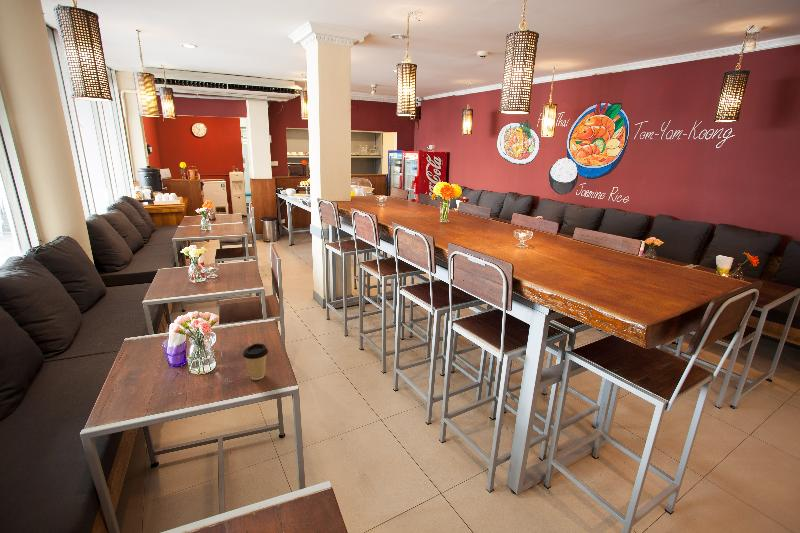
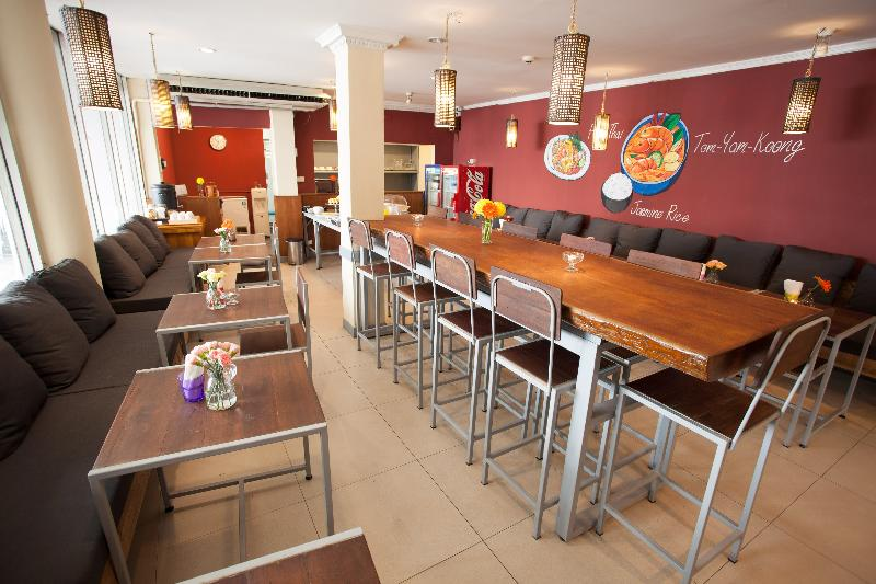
- coffee cup (256, 362)
